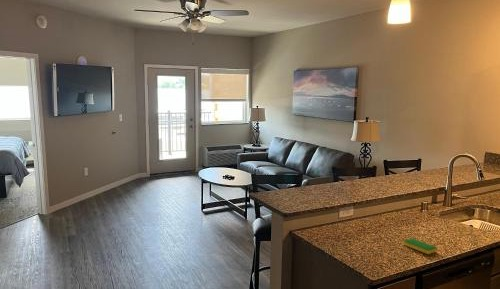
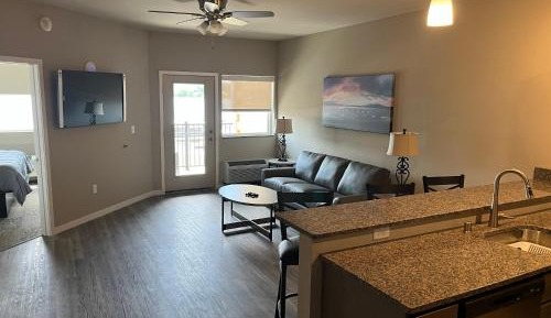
- dish sponge (419, 245)
